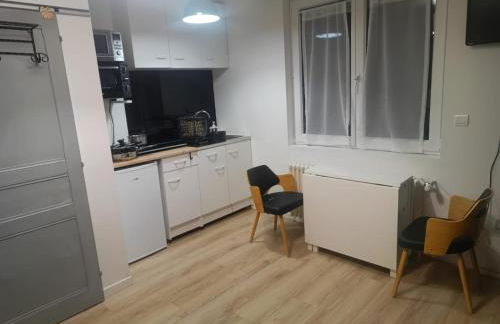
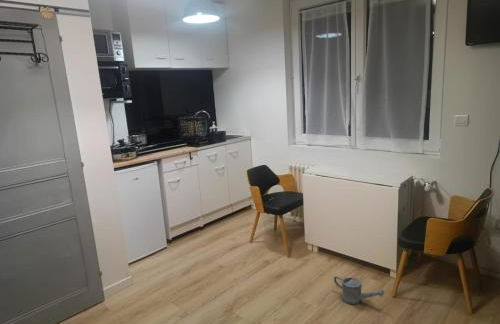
+ watering can (357, 291)
